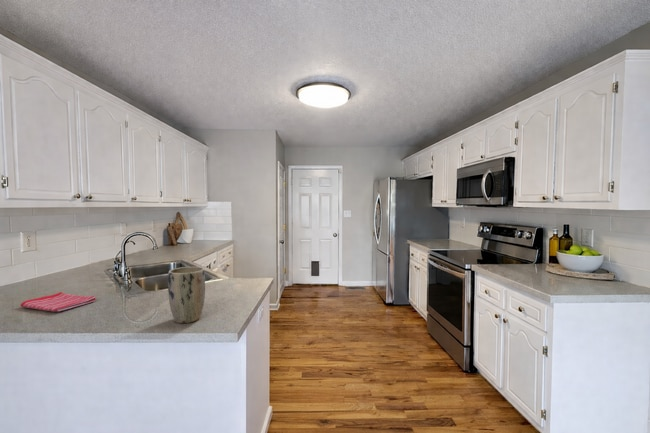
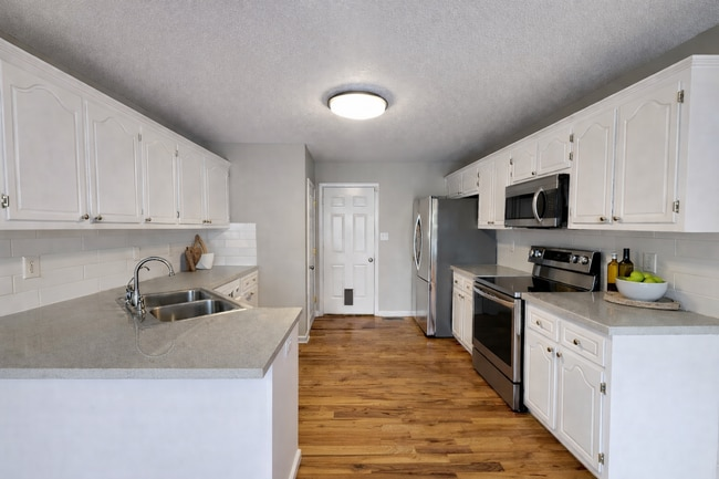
- plant pot (187, 294)
- dish towel (59, 301)
